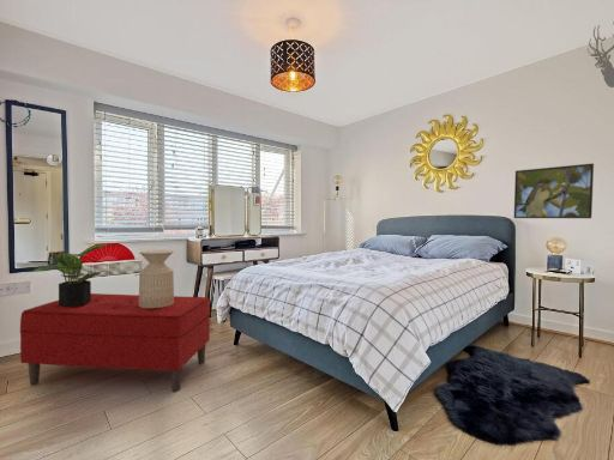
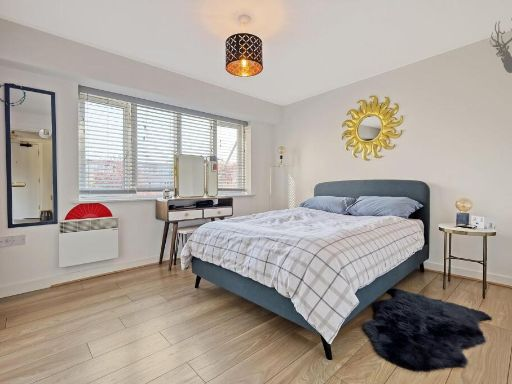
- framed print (550, 193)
- bench (124, 338)
- side table (156, 277)
- potted plant (77, 273)
